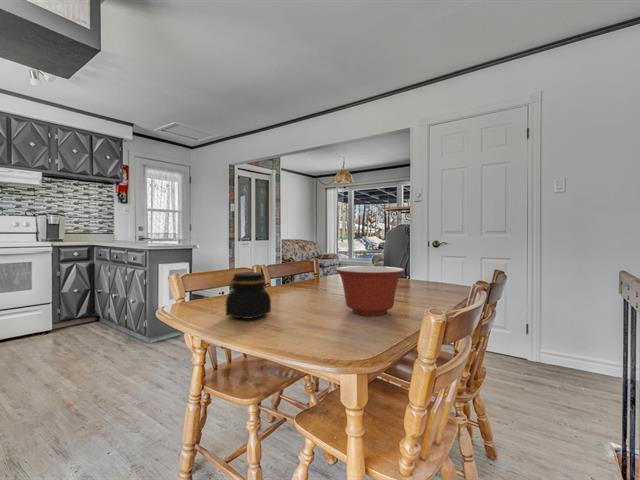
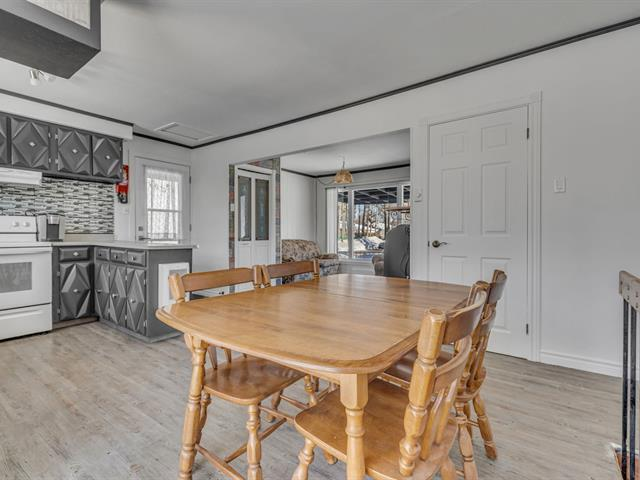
- jar (248, 294)
- mixing bowl (369, 290)
